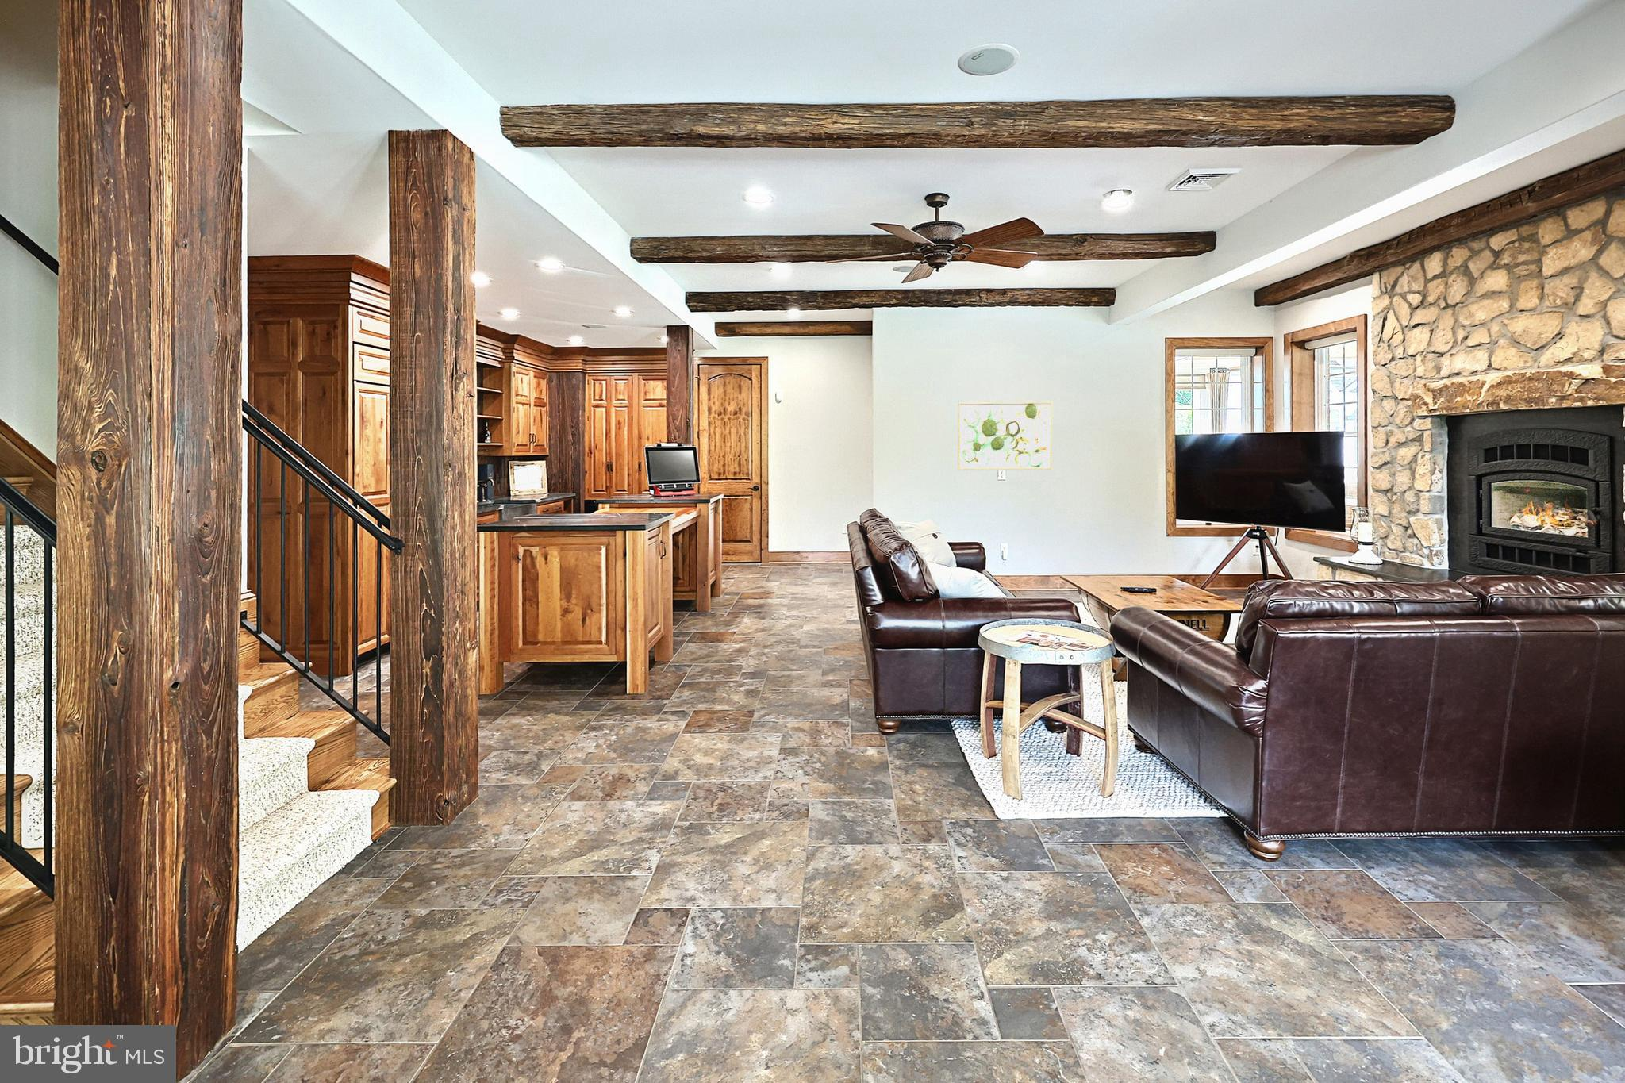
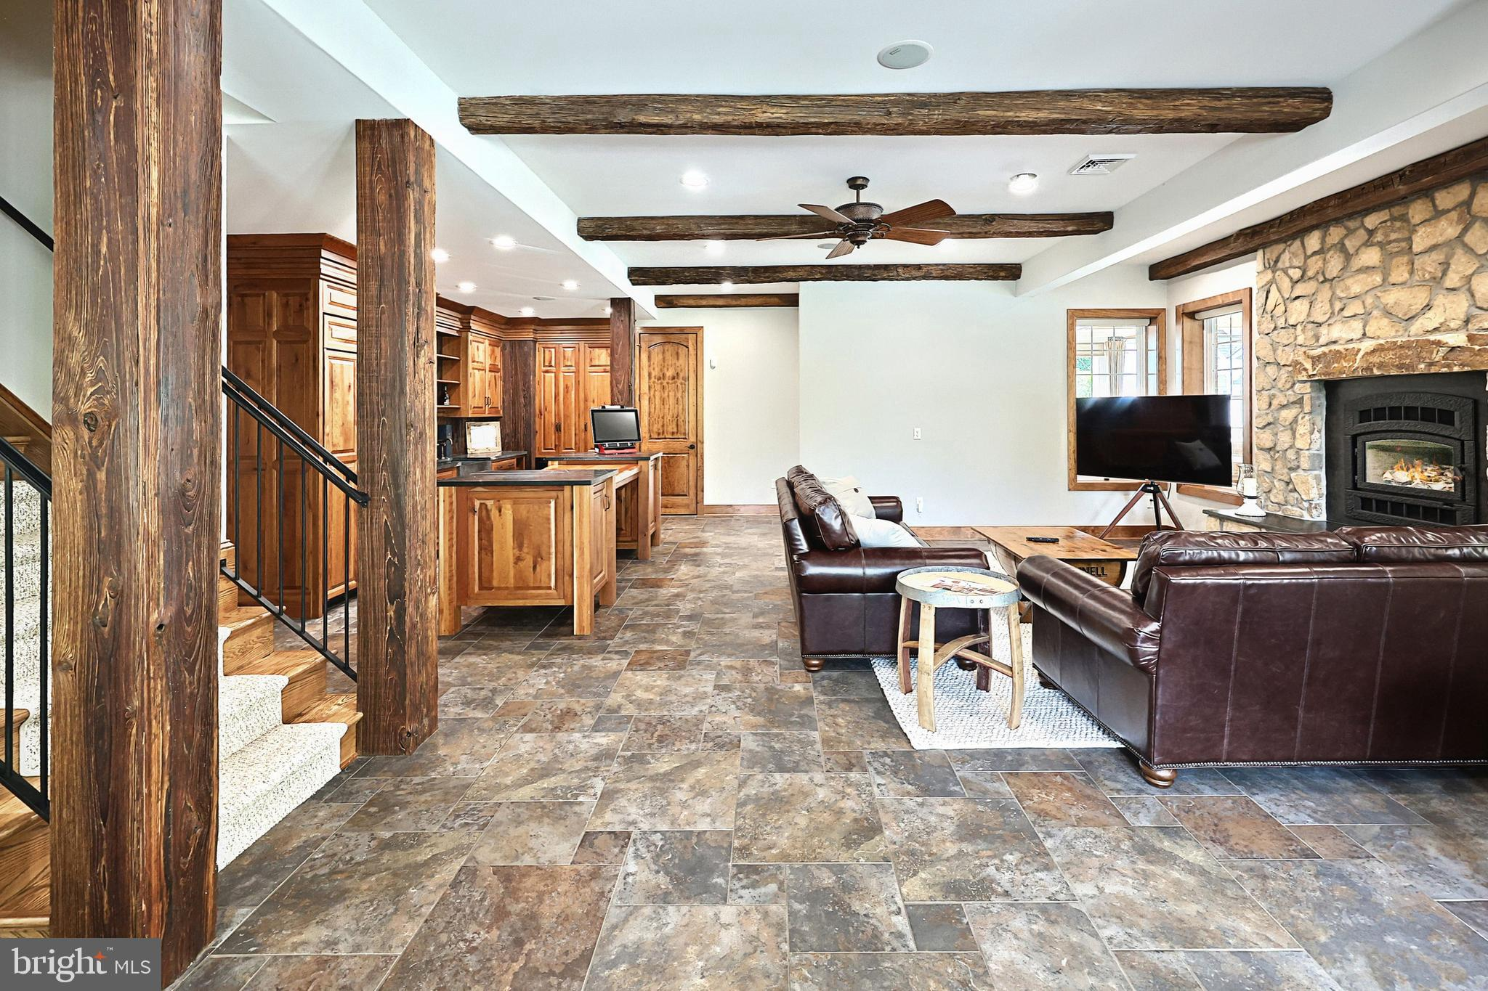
- wall art (1004, 435)
